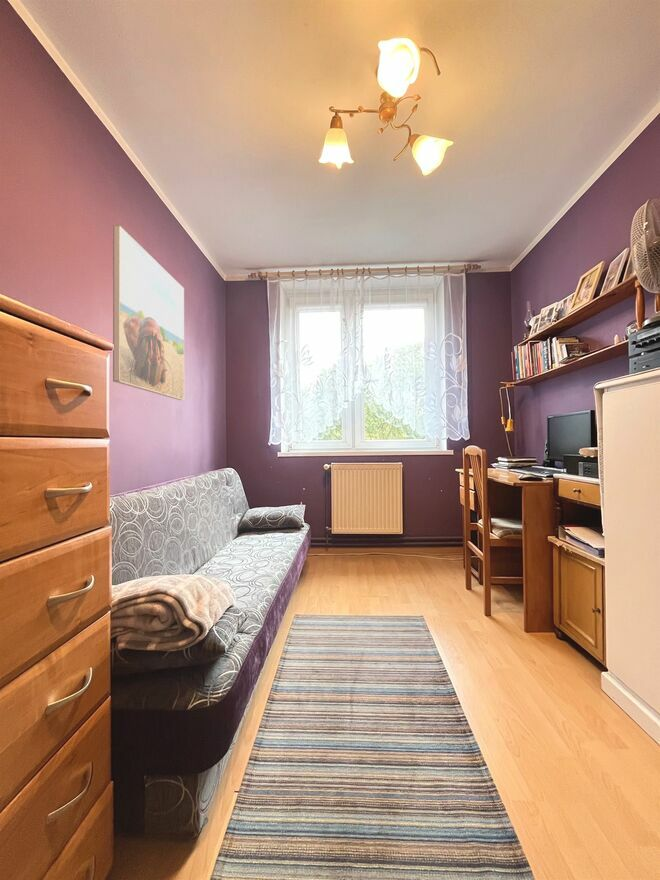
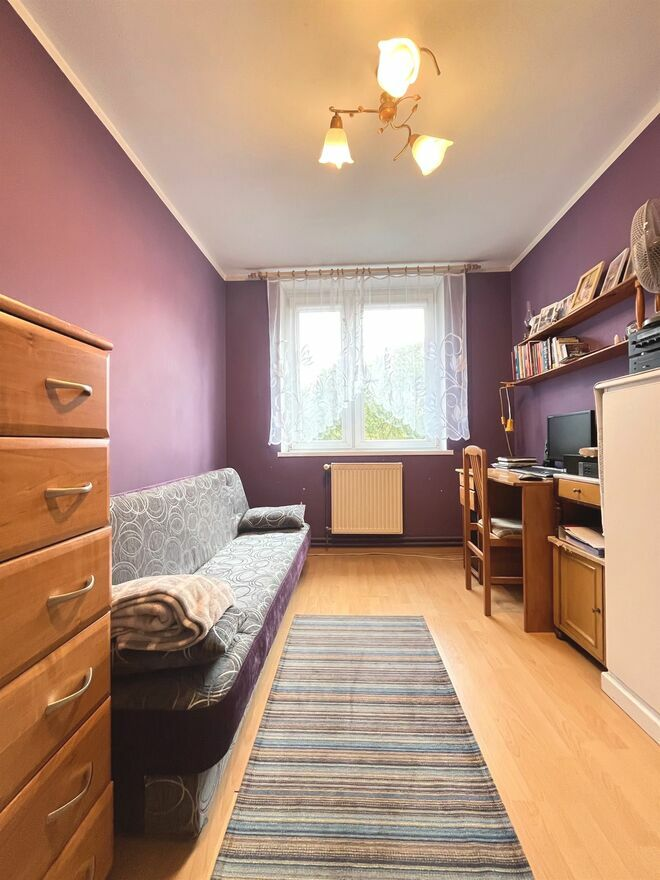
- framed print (154, 327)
